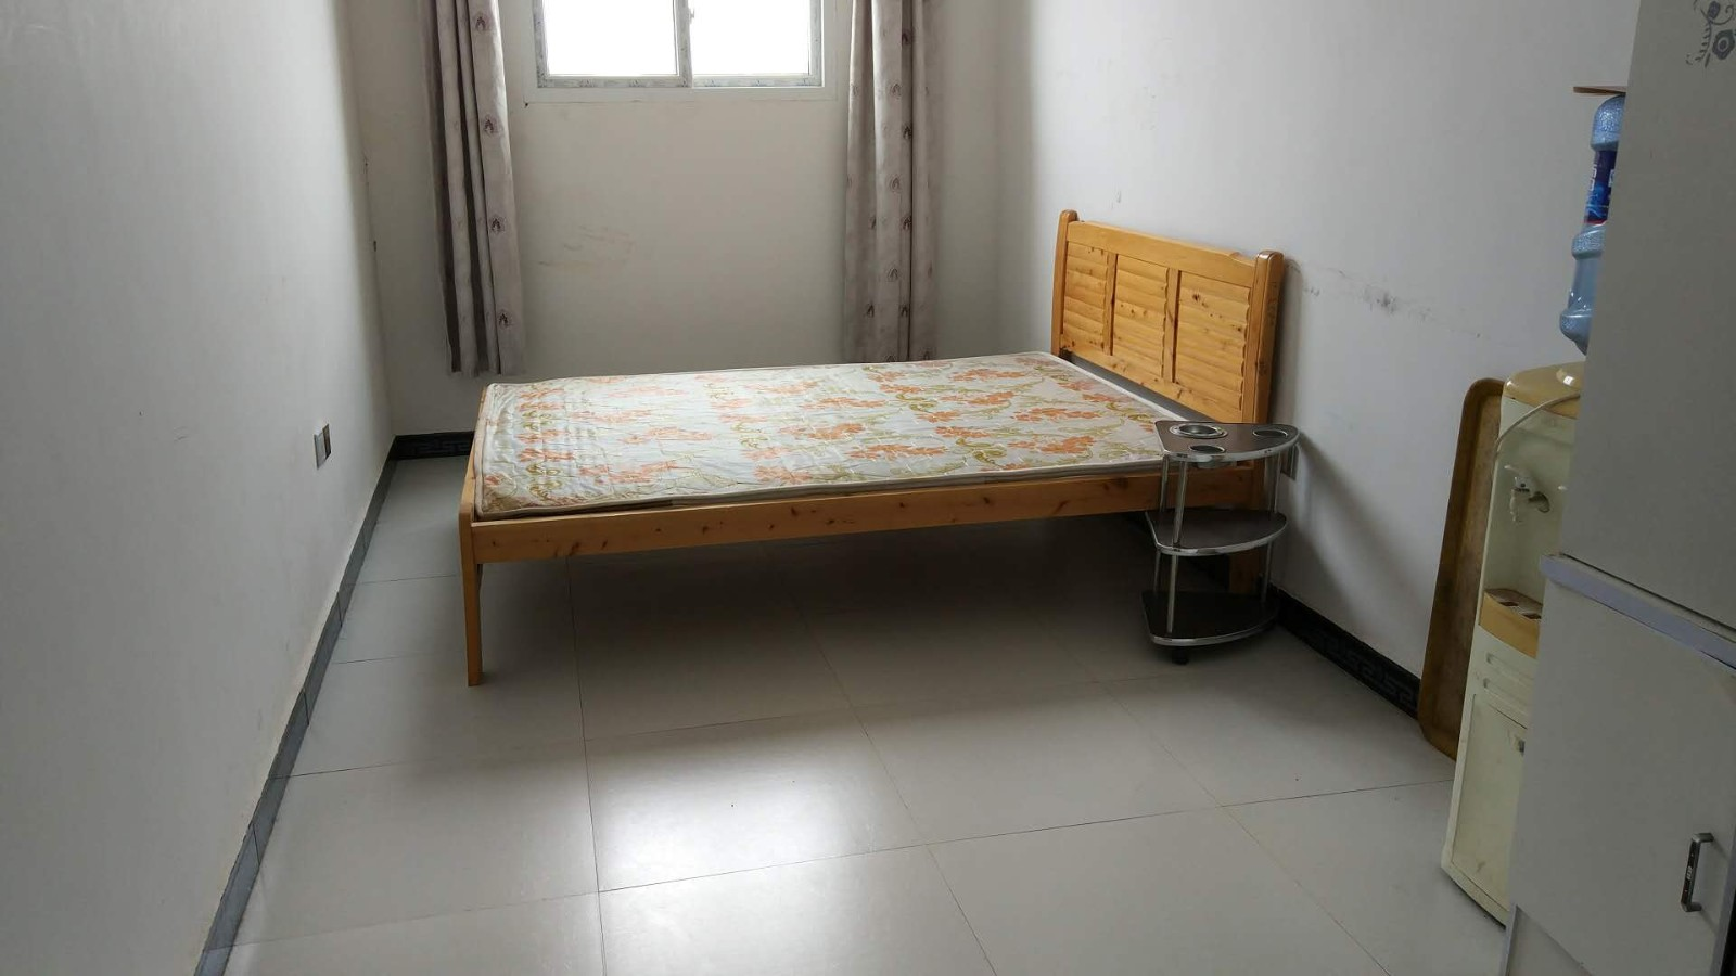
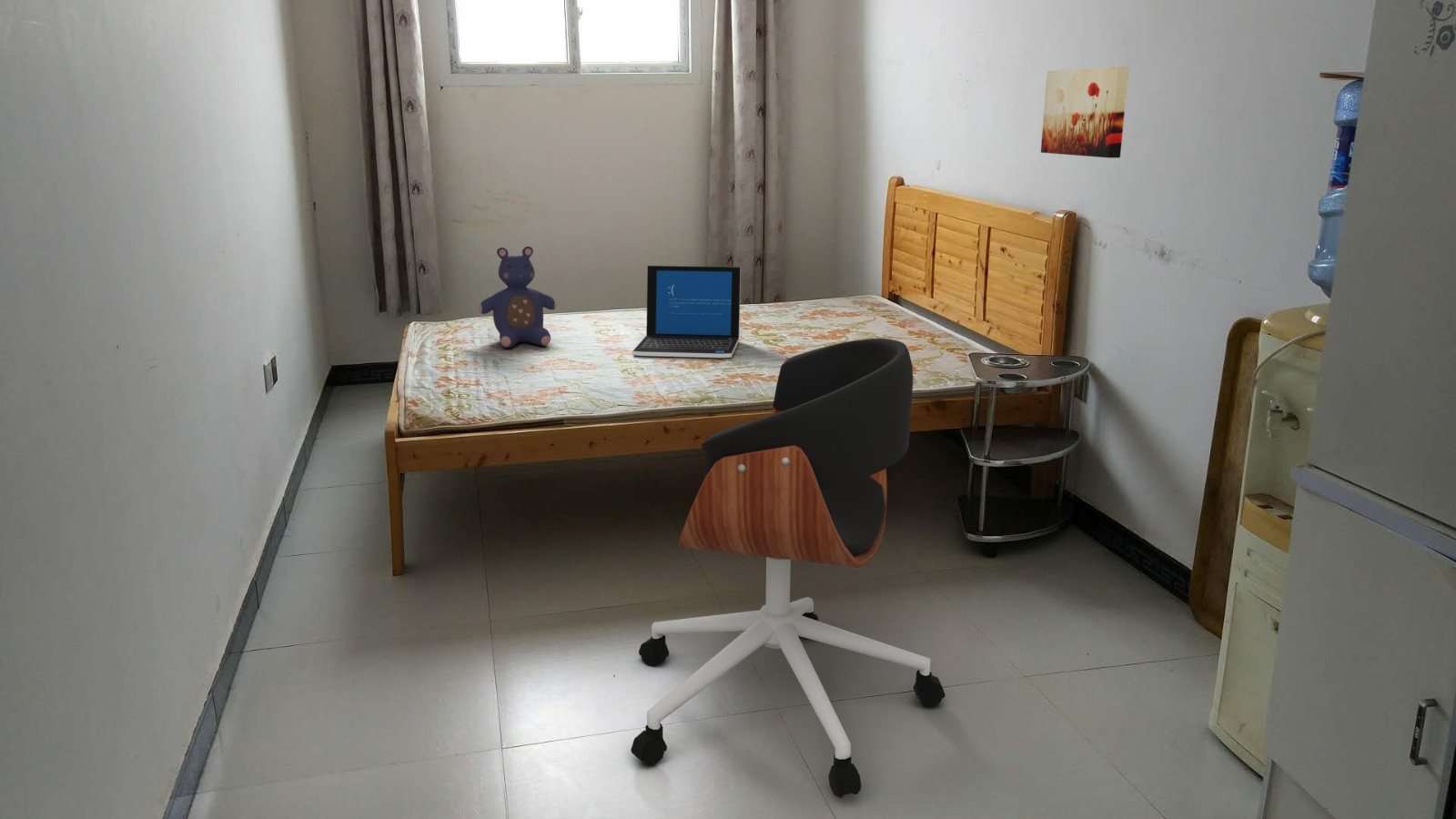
+ laptop (688, 310)
+ wall art (1082, 112)
+ office chair (780, 531)
+ teddy bear (520, 296)
